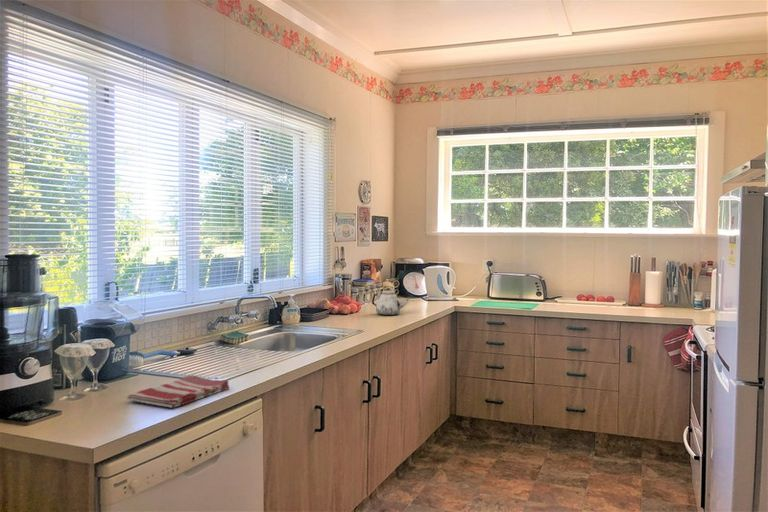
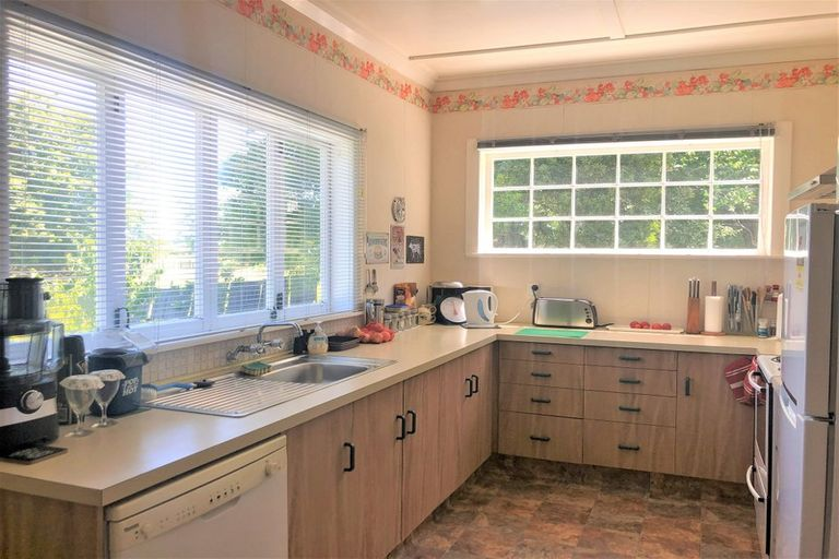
- dish towel (180, 389)
- teapot (390, 301)
